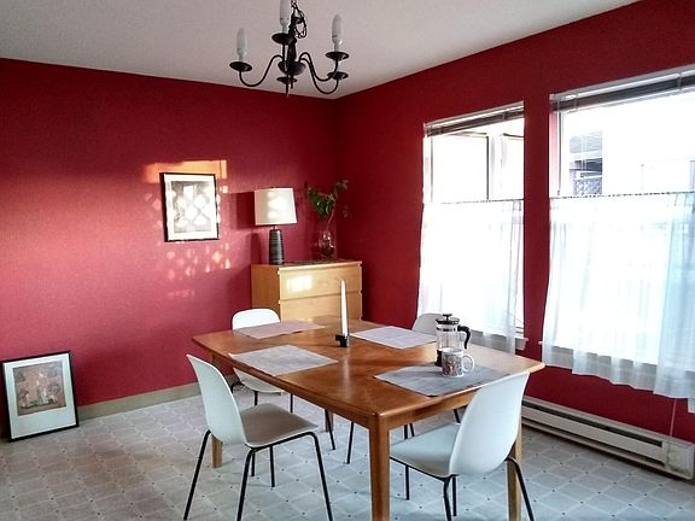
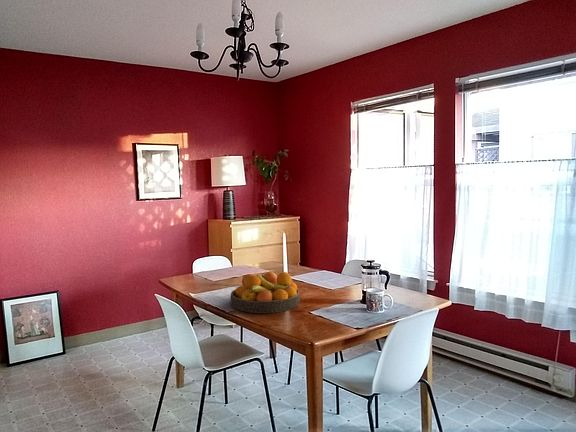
+ fruit bowl (265, 287)
